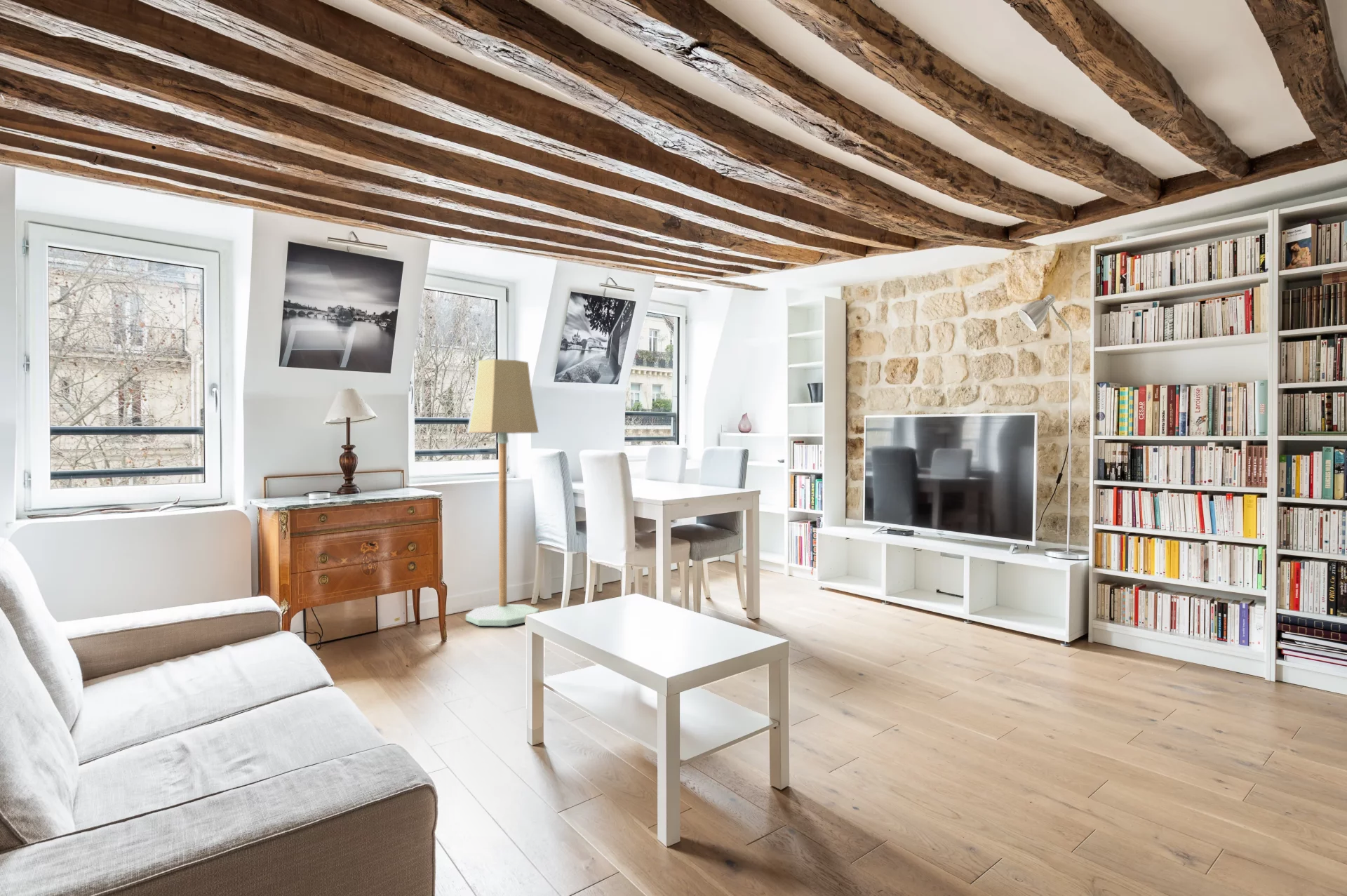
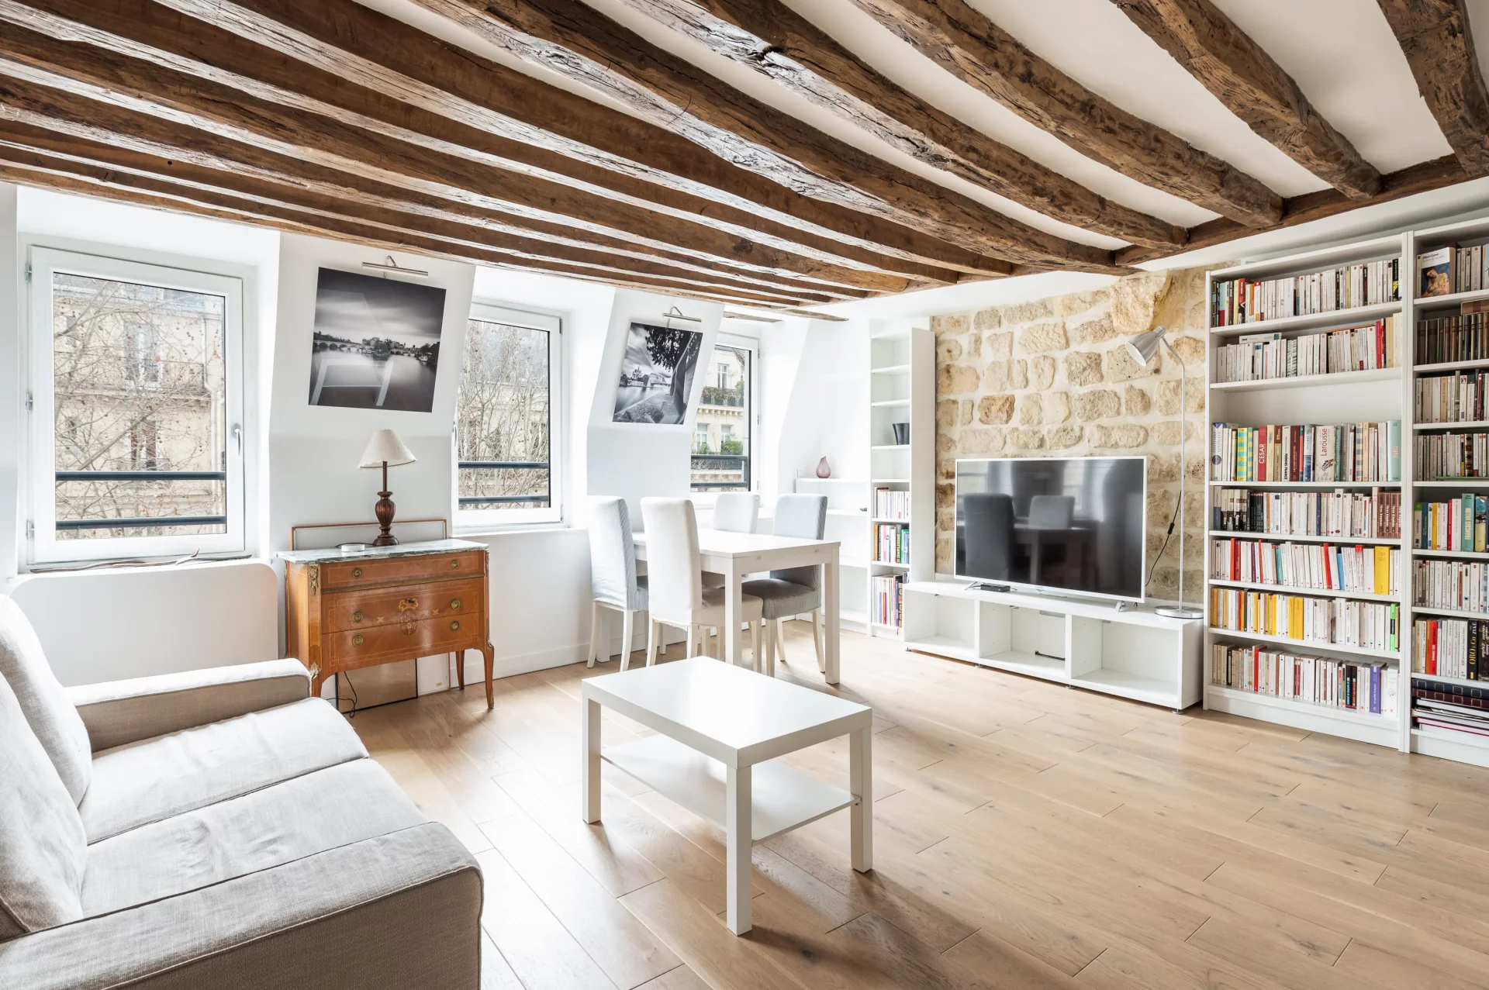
- floor lamp (502, 490)
